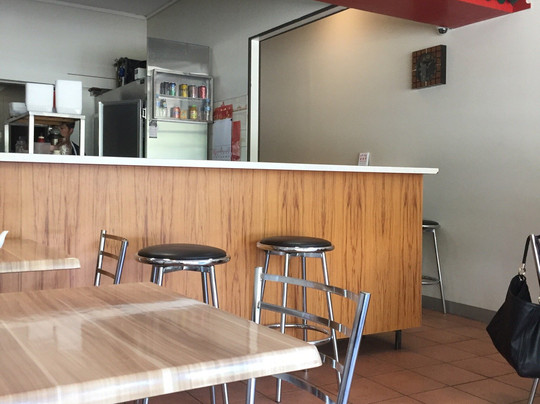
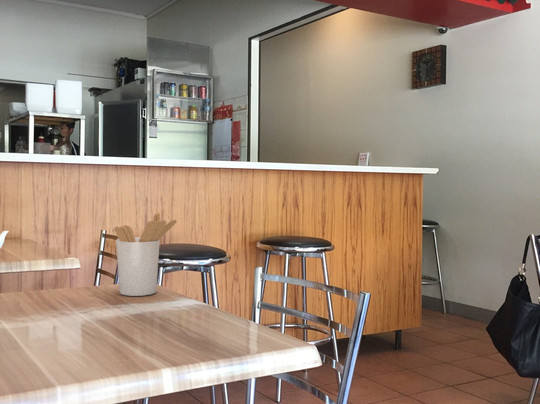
+ utensil holder (145, 254)
